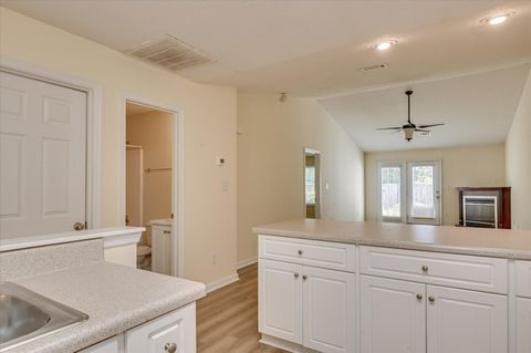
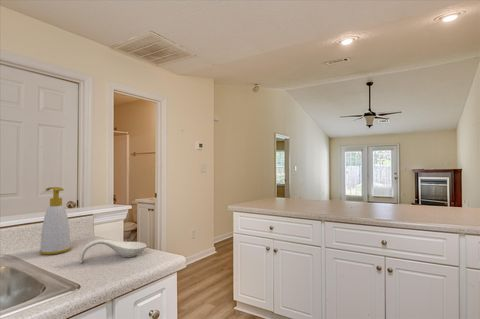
+ spoon rest (114, 247)
+ soap bottle (55, 219)
